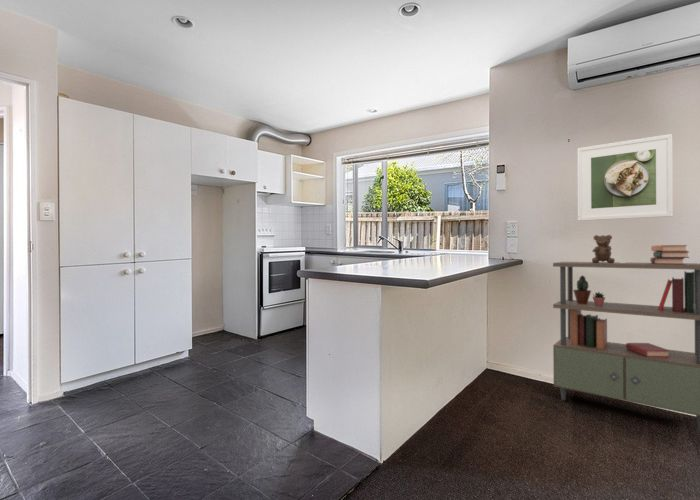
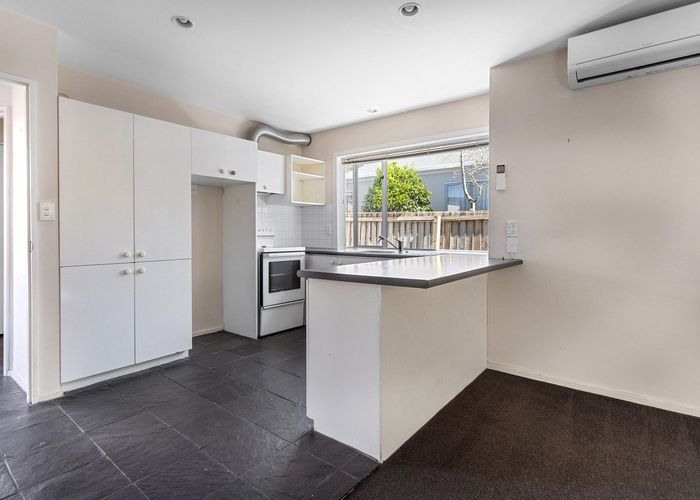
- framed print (622, 180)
- shelving unit (626, 313)
